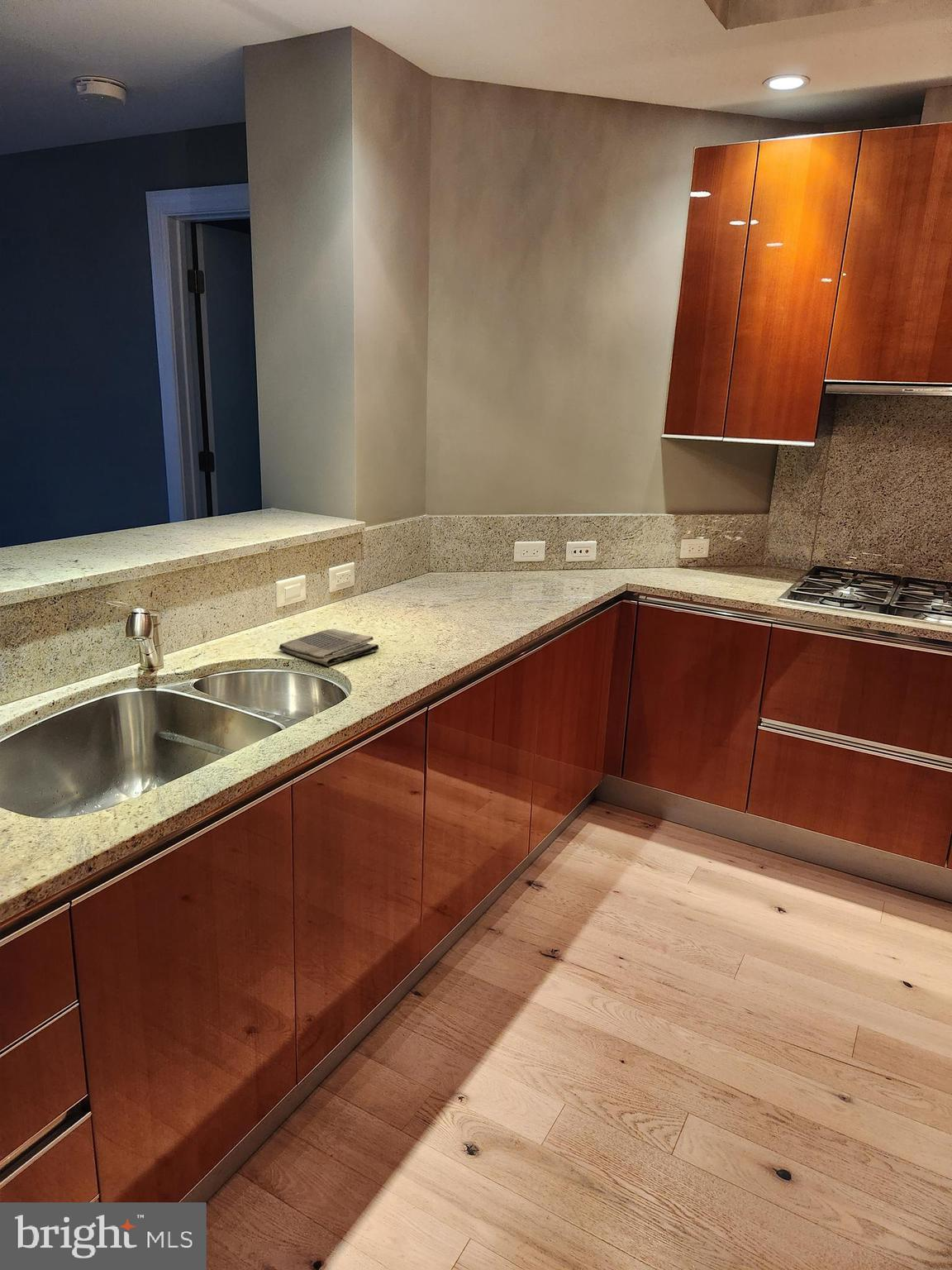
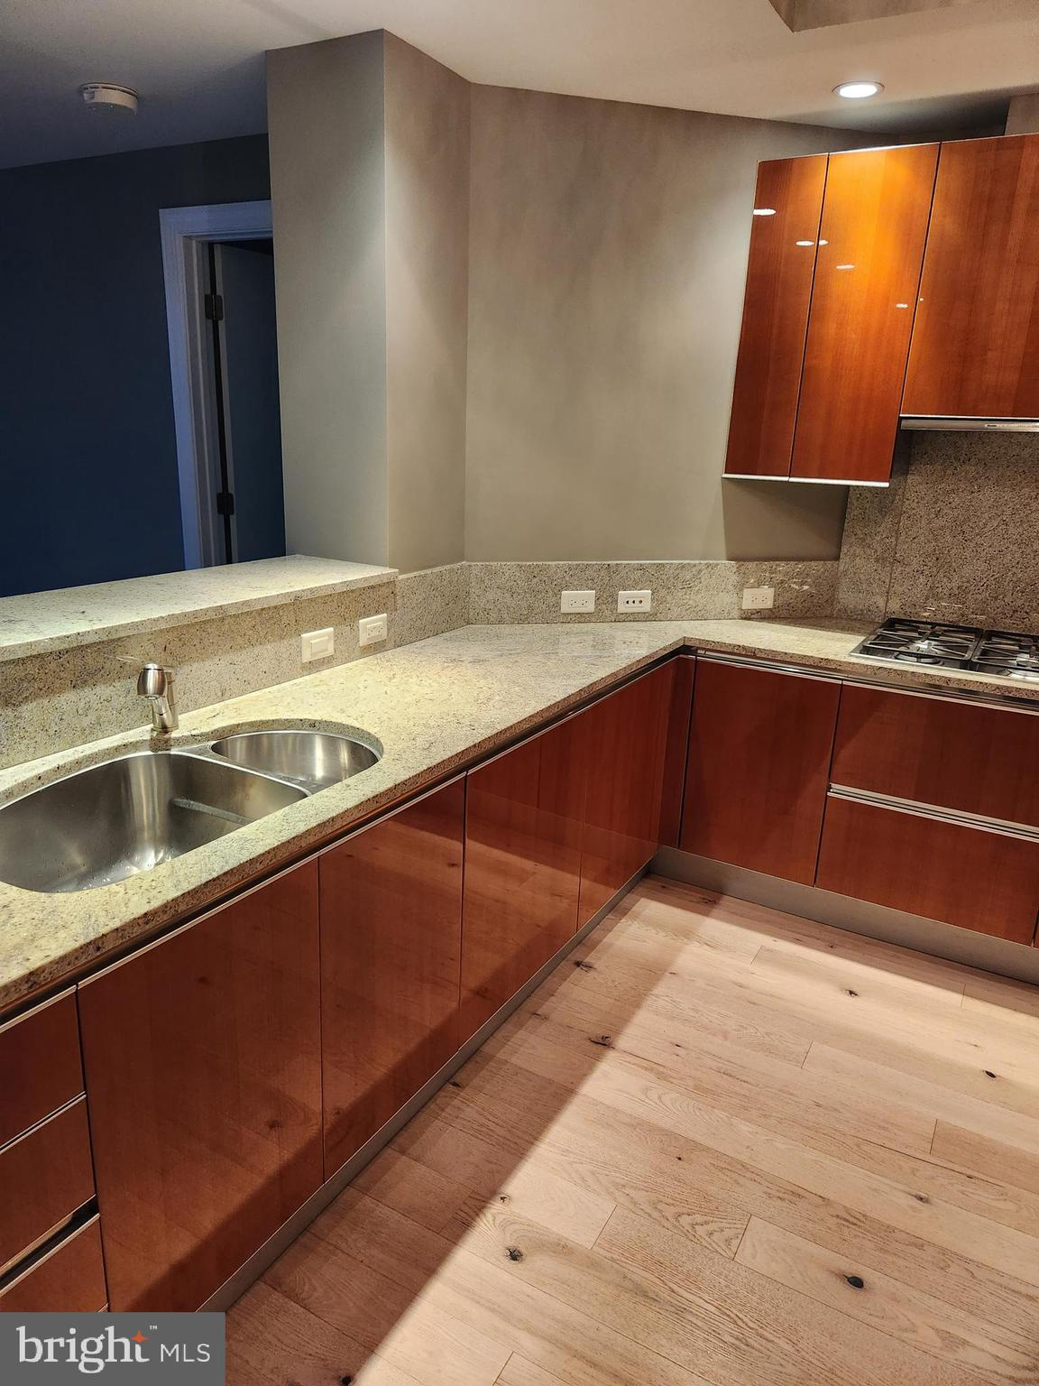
- dish towel (330, 644)
